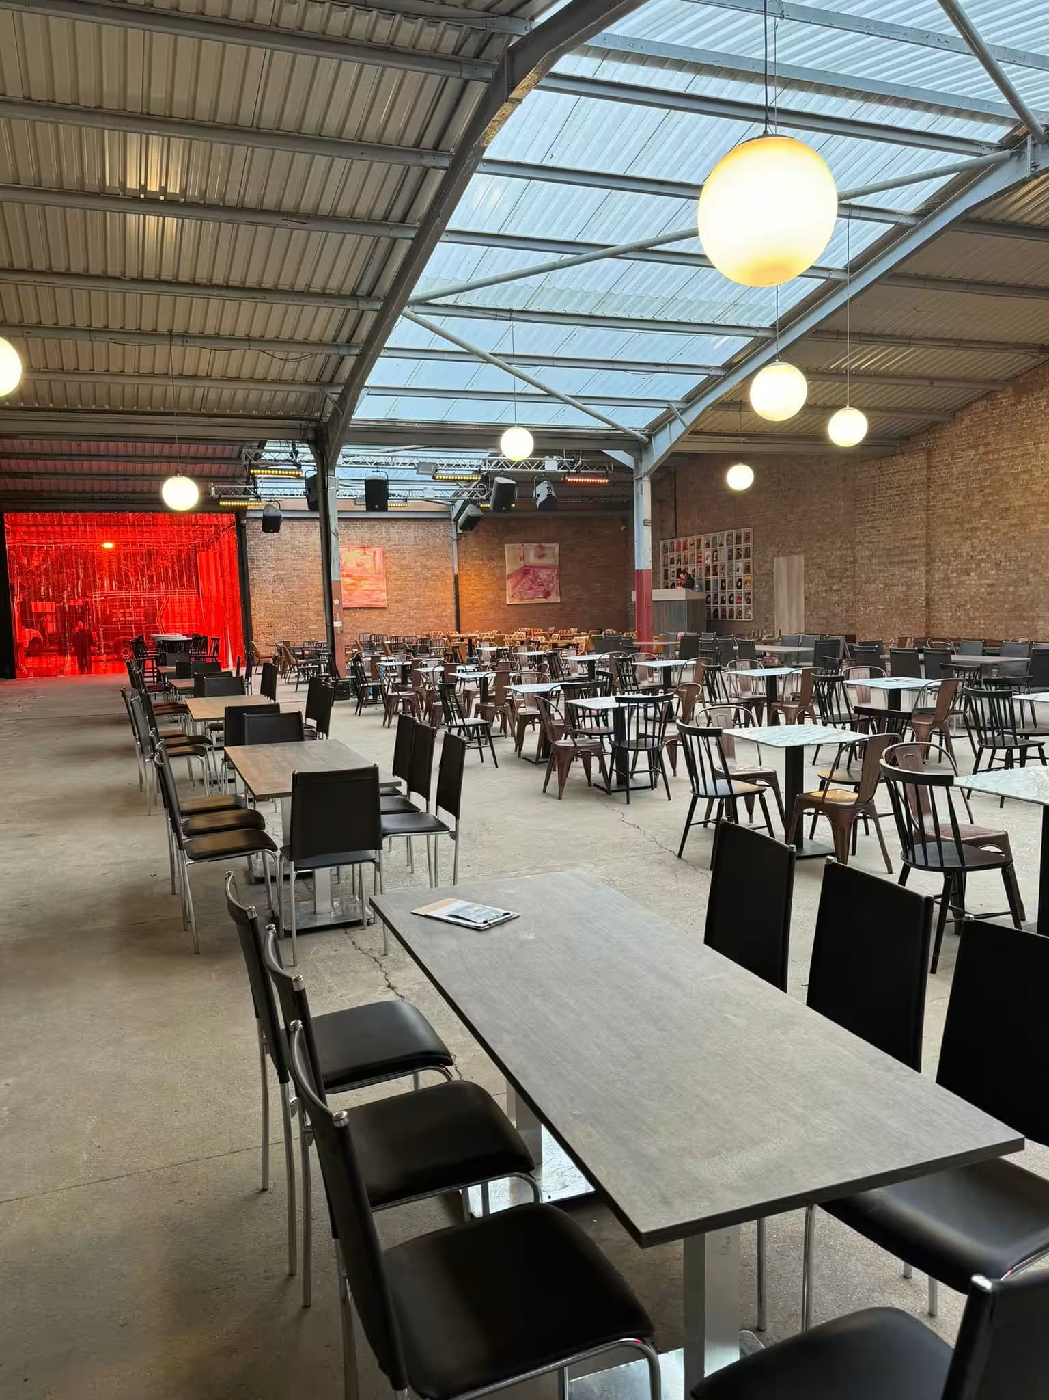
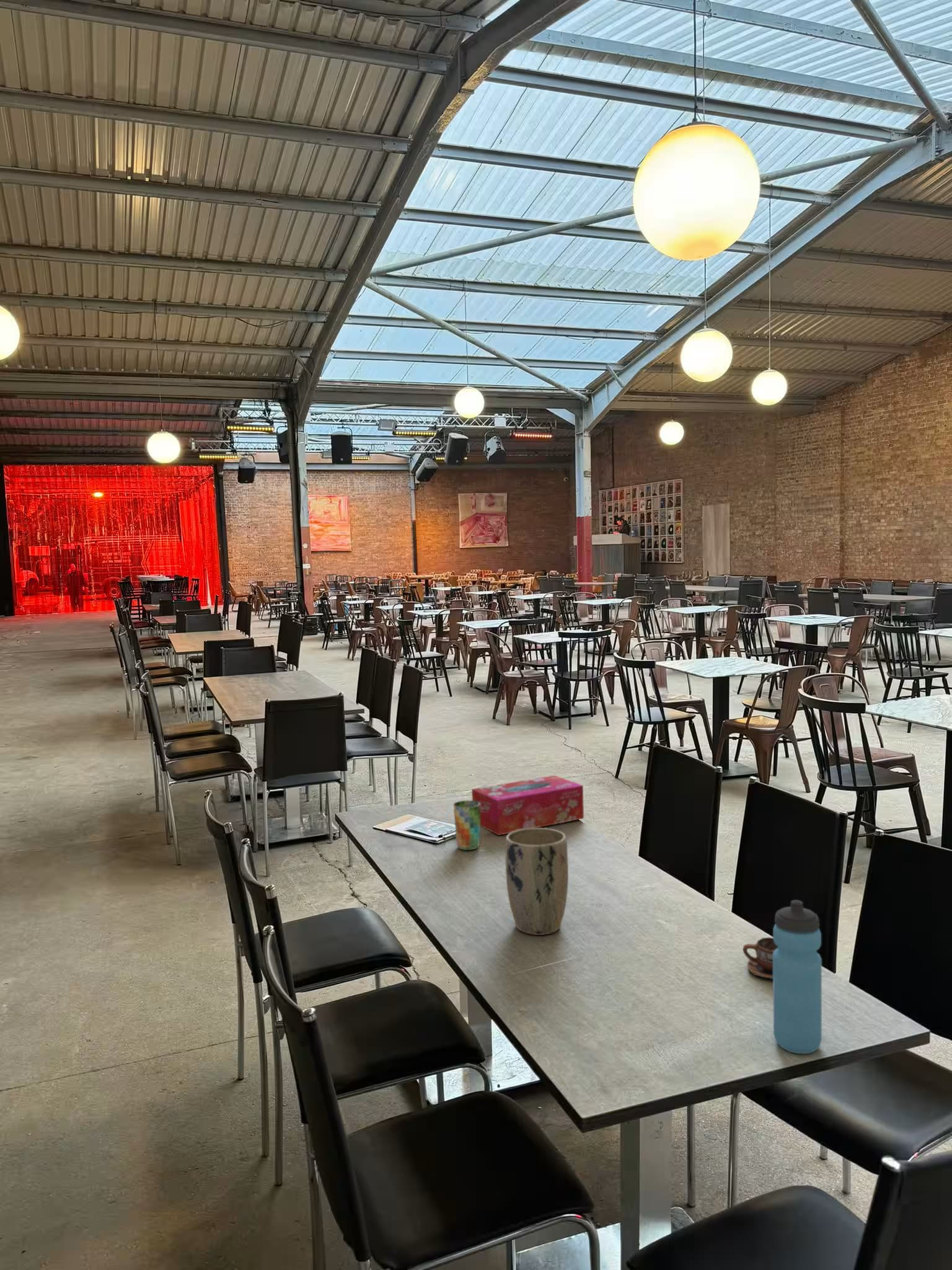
+ cup (467, 825)
+ water bottle (797, 973)
+ cup (770, 956)
+ plant pot (537, 881)
+ tissue box (527, 804)
